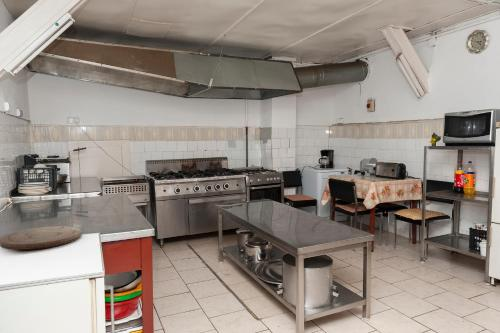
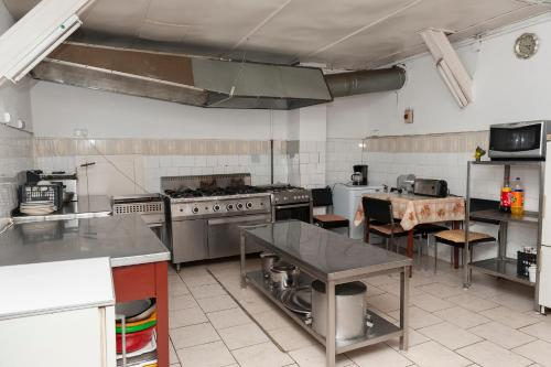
- cutting board (42, 236)
